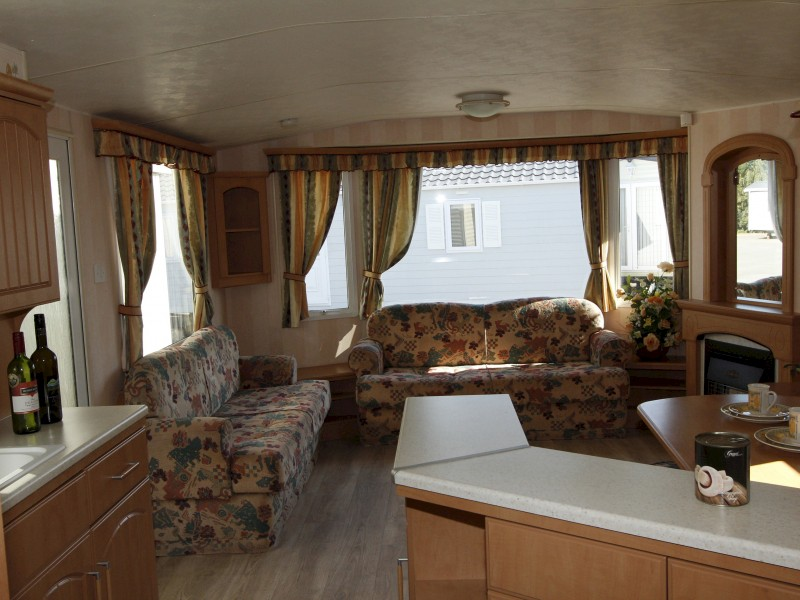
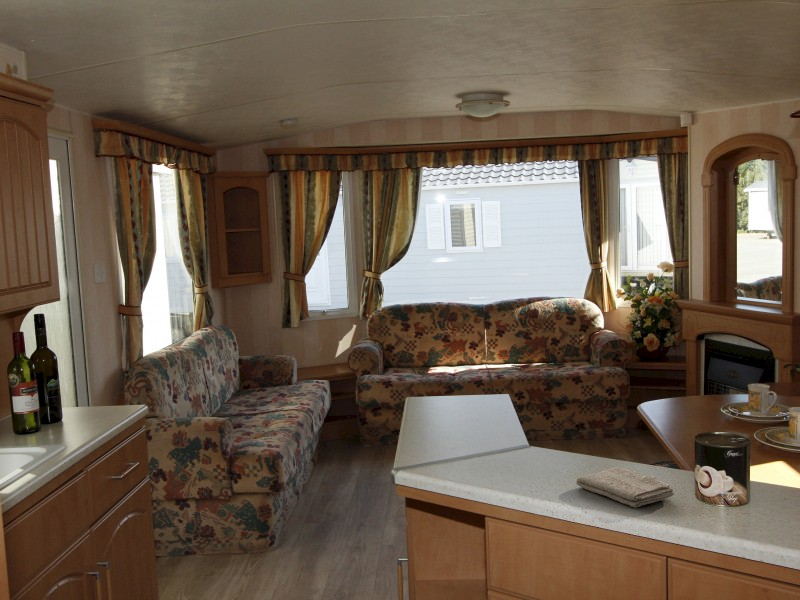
+ washcloth (624, 485)
